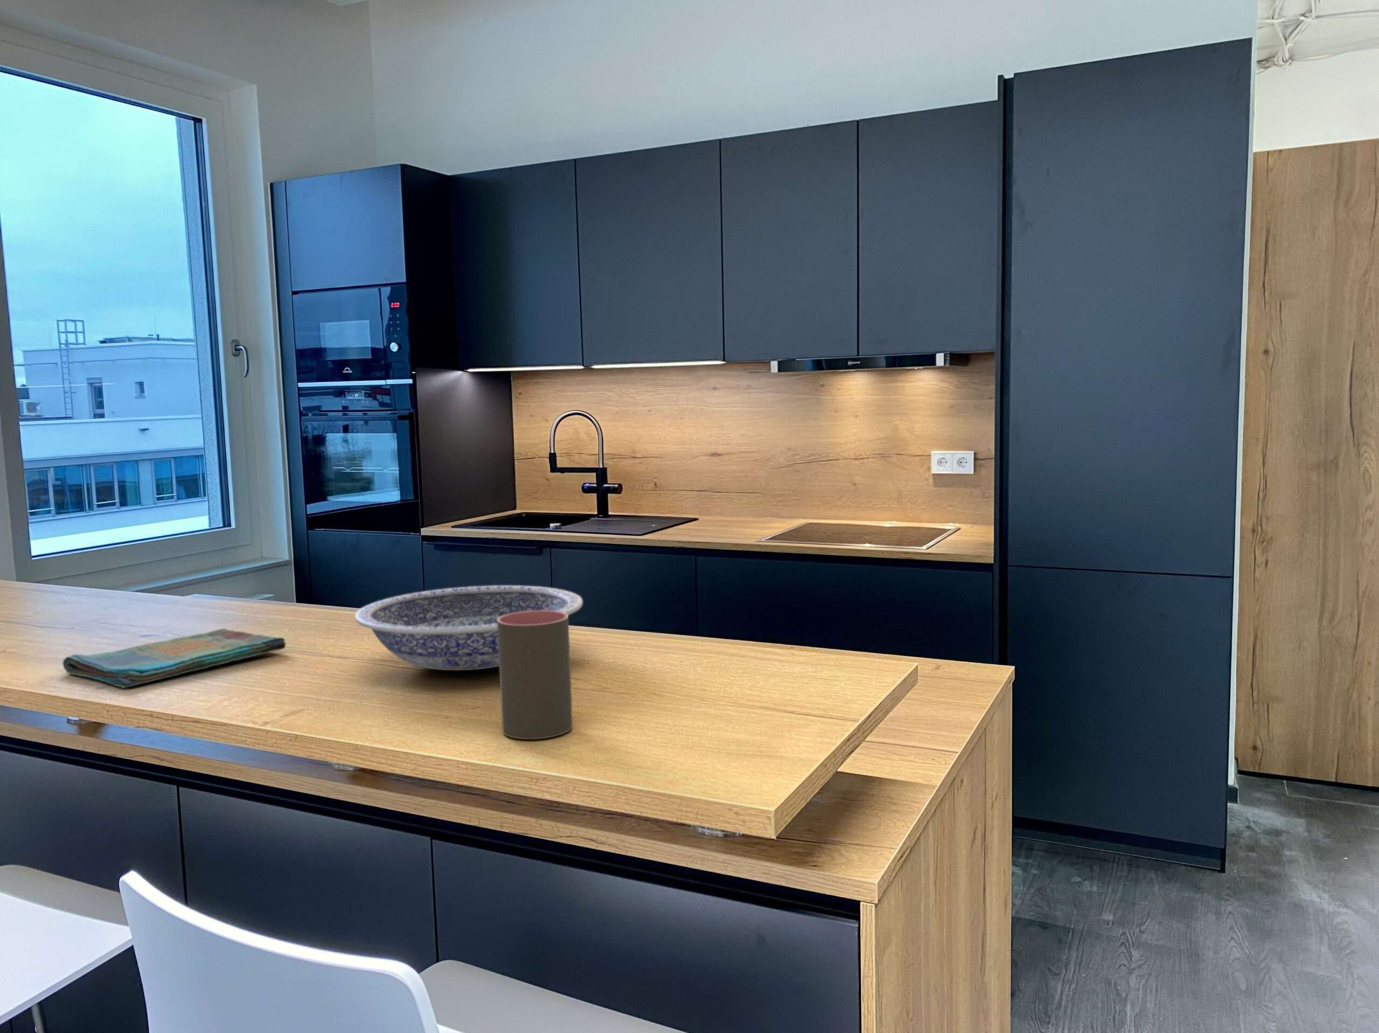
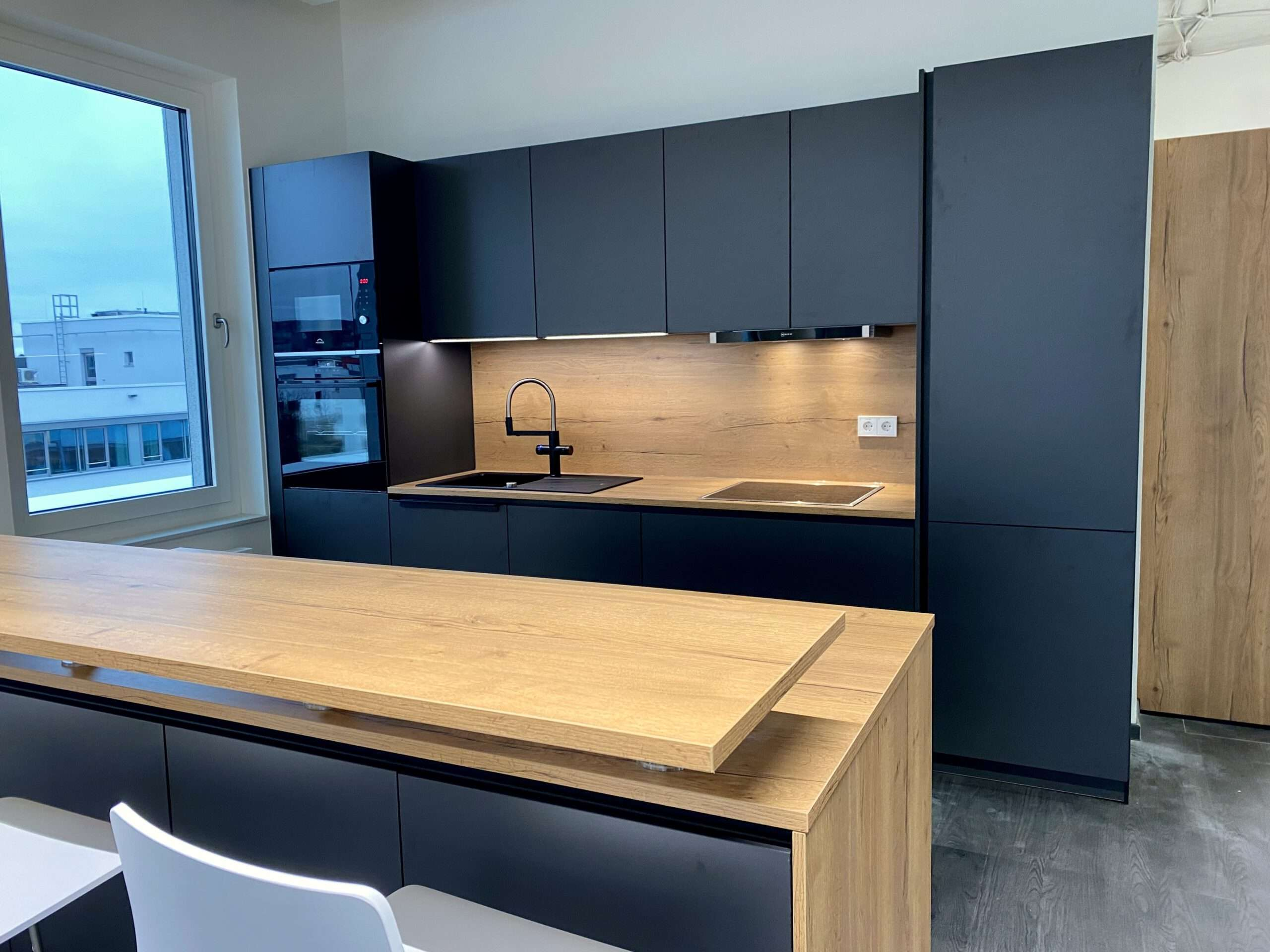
- dish towel (177, 652)
- bowl (472, 635)
- cup (535, 673)
